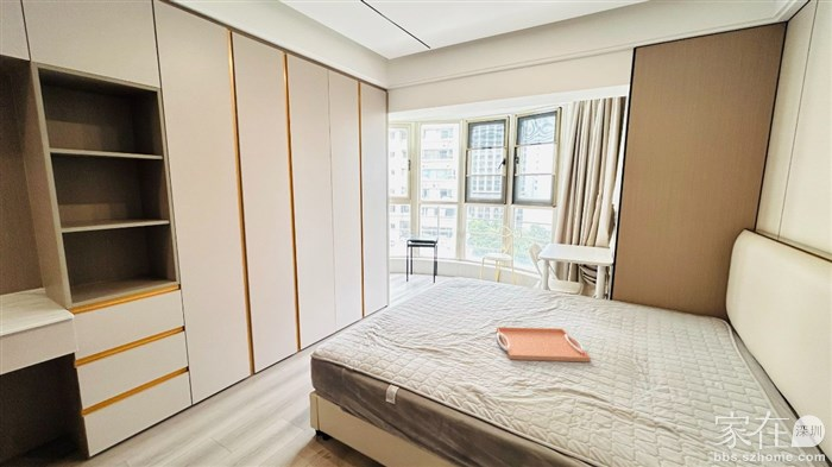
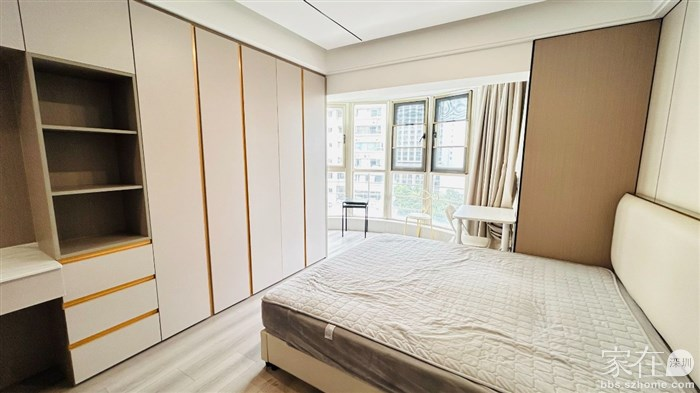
- serving tray (538, 342)
